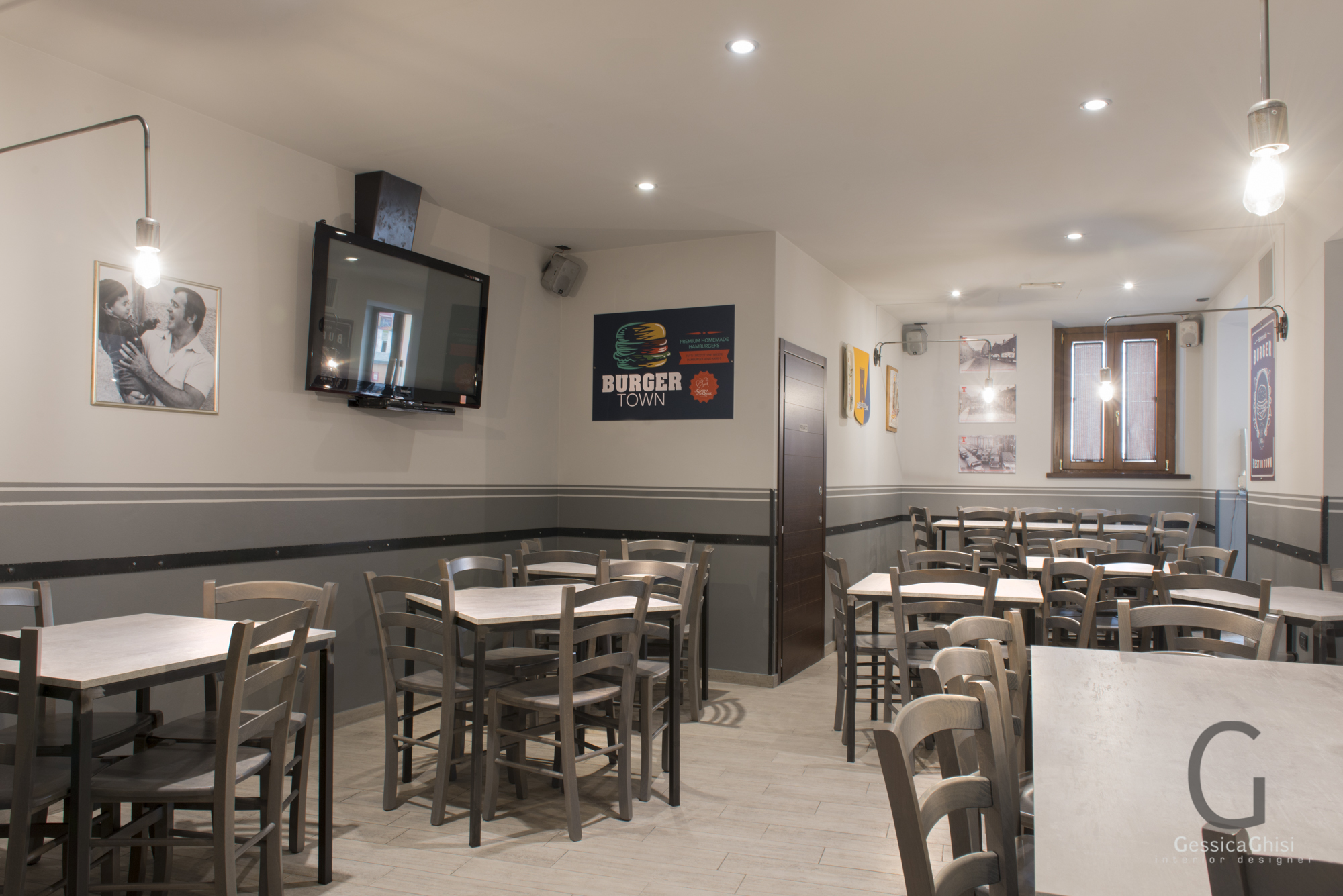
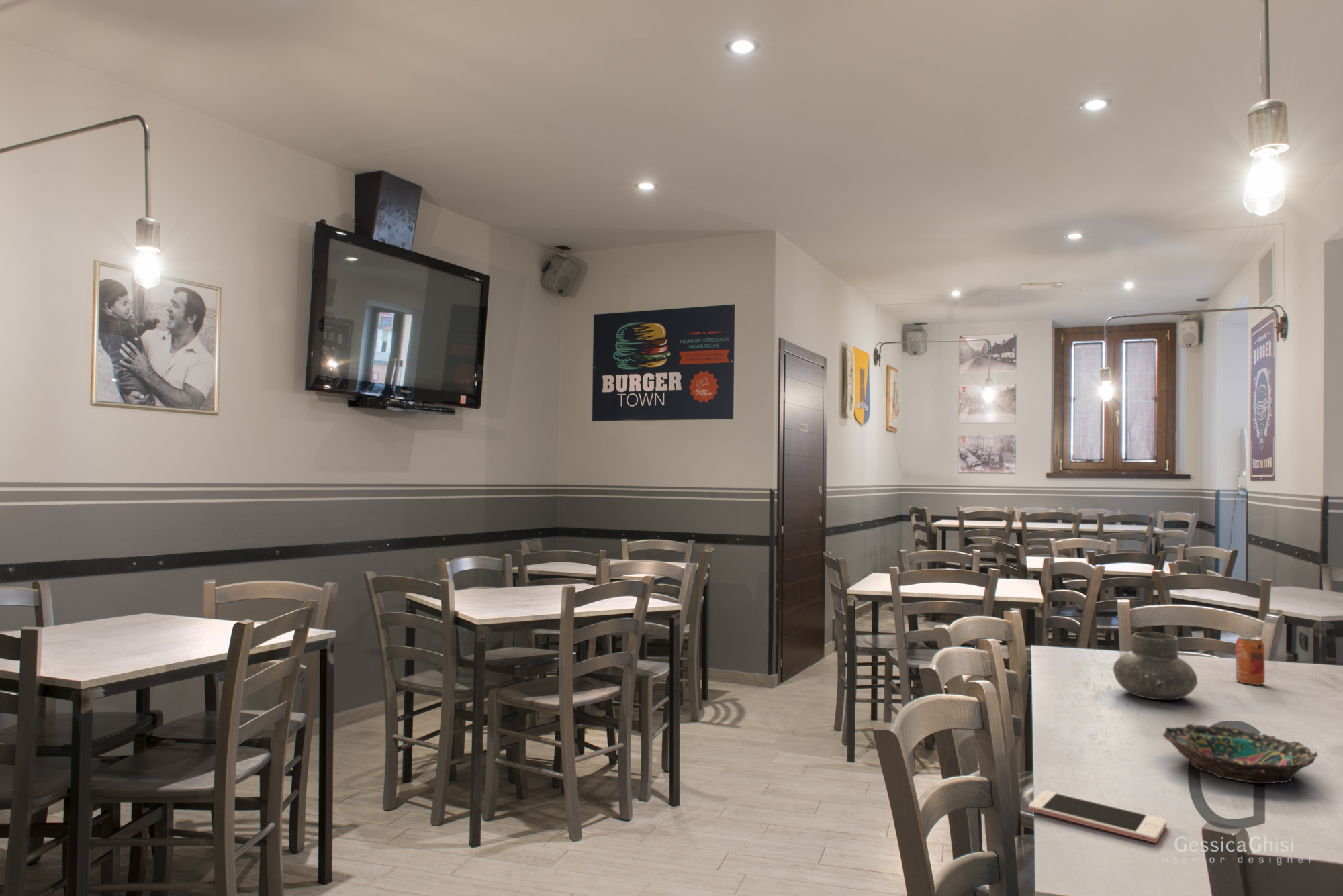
+ cell phone (1096, 815)
+ bowl (1238, 753)
+ beverage can (1250, 659)
+ vase (1154, 666)
